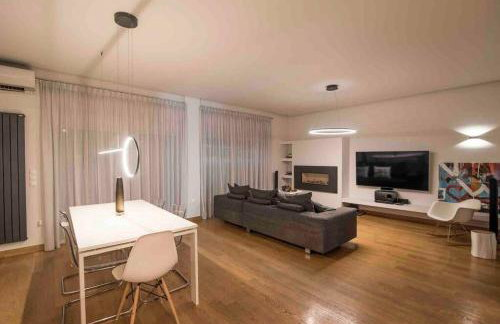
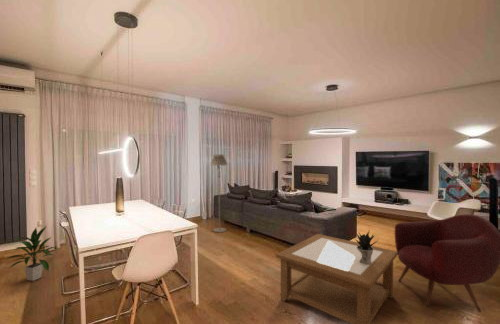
+ coffee table (337, 275)
+ armchair (445, 254)
+ floor lamp (219, 192)
+ indoor plant (34, 254)
+ potted plant (365, 246)
